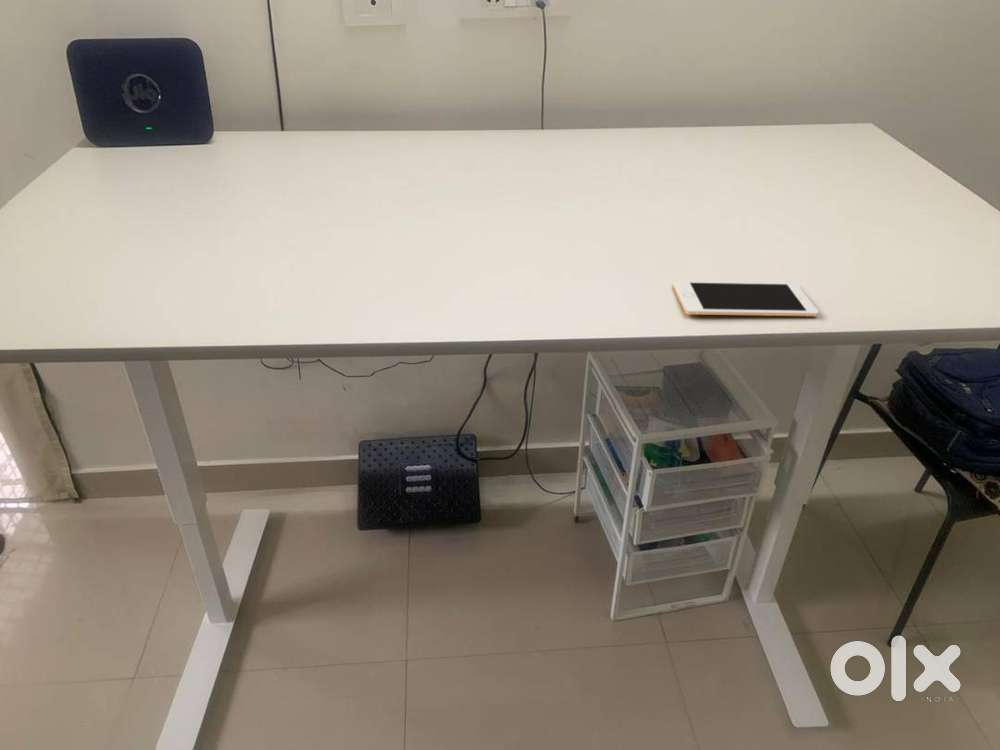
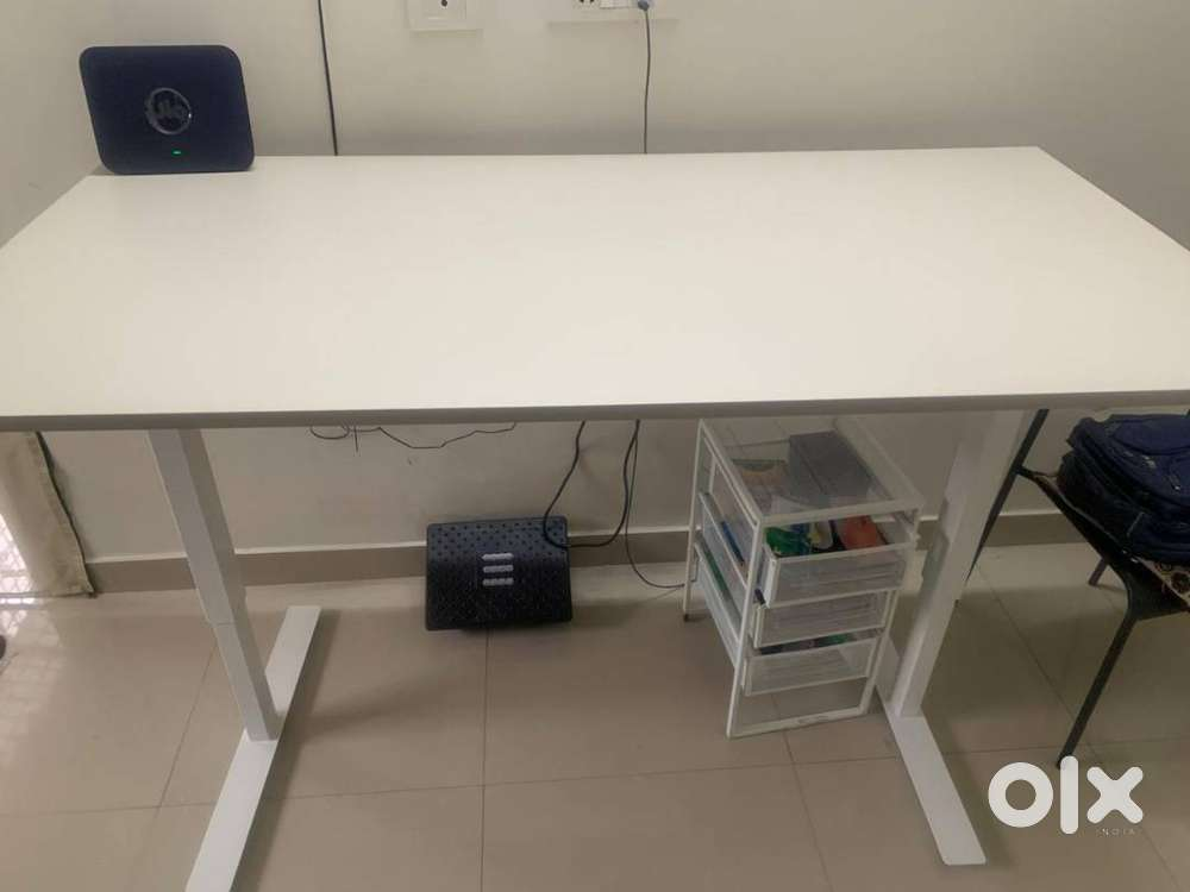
- cell phone (743, 298)
